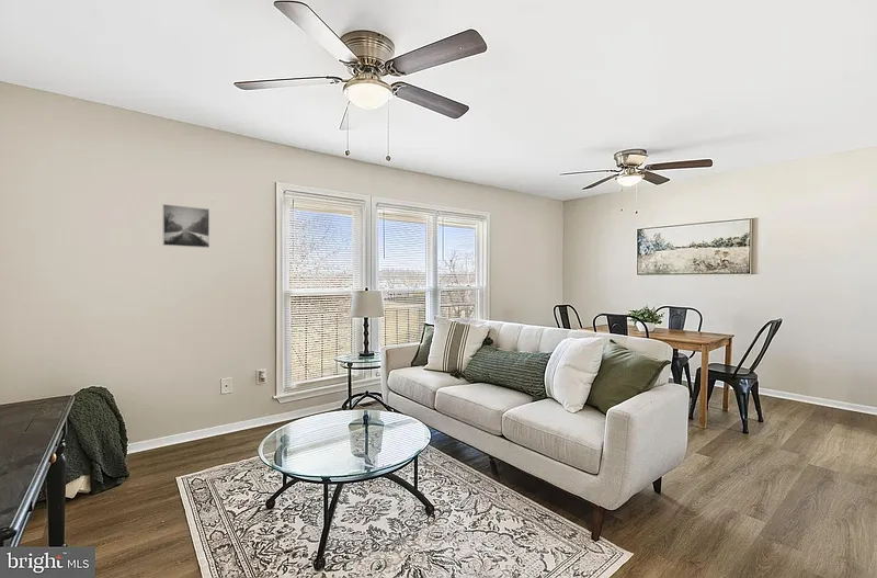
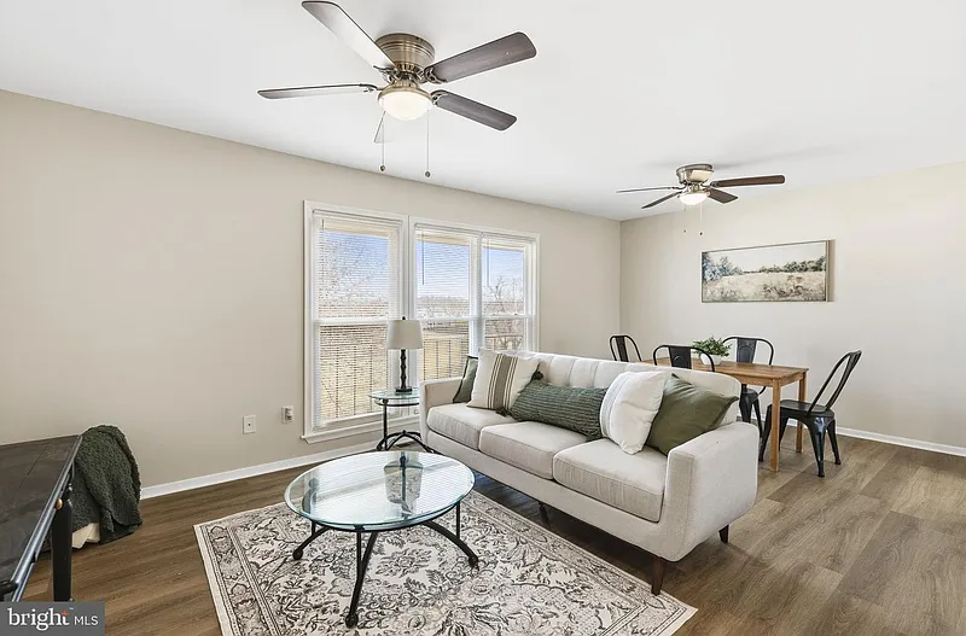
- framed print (186, 226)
